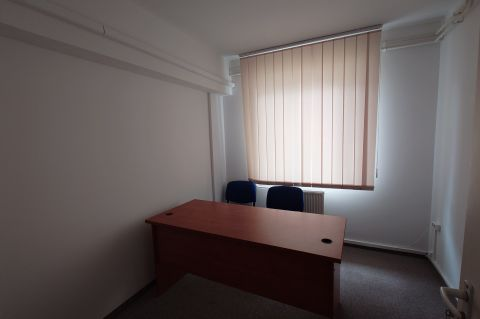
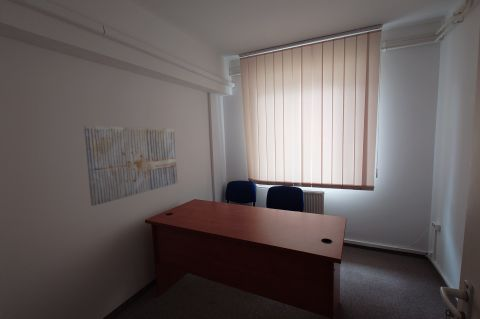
+ wall art (139, 160)
